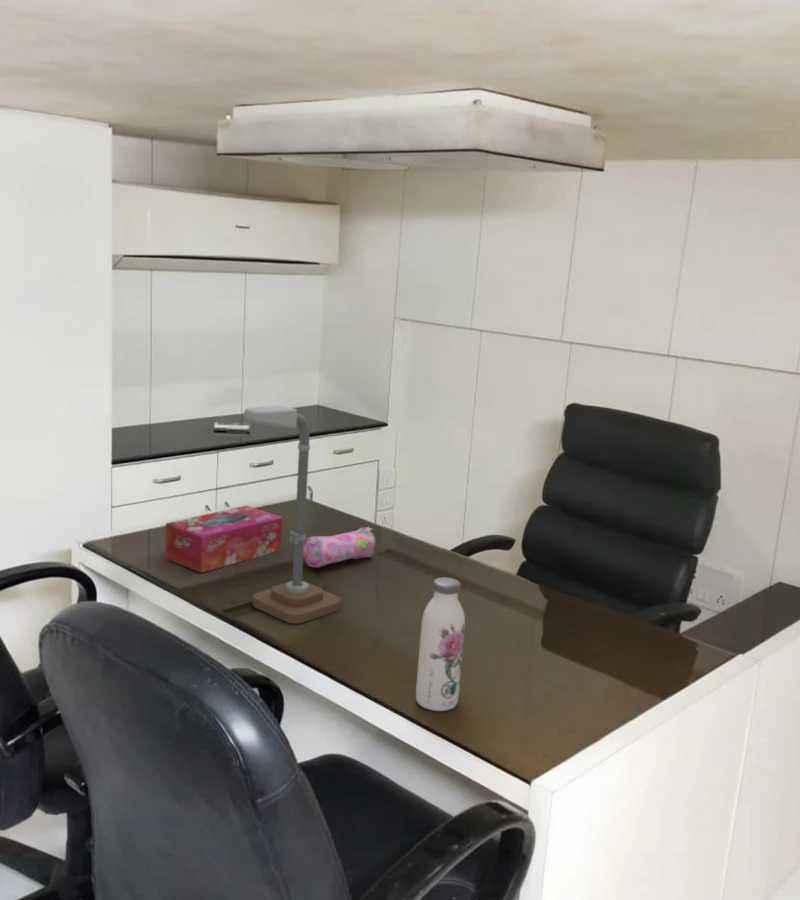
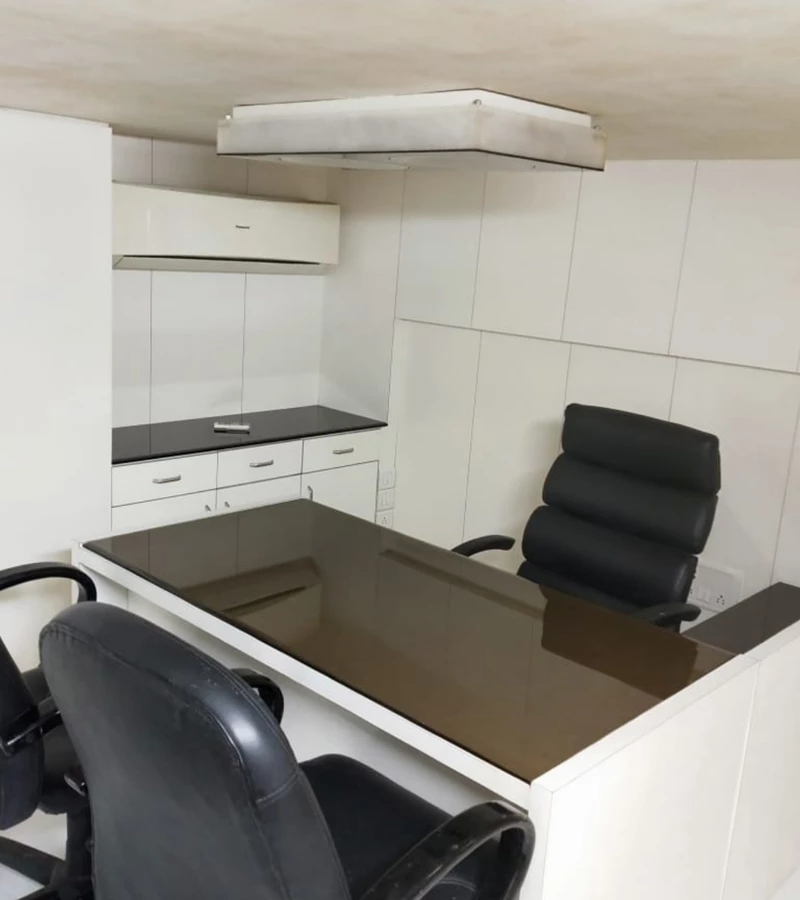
- water bottle (441, 642)
- pencil case (340, 546)
- desk lamp (296, 510)
- tissue box (225, 537)
